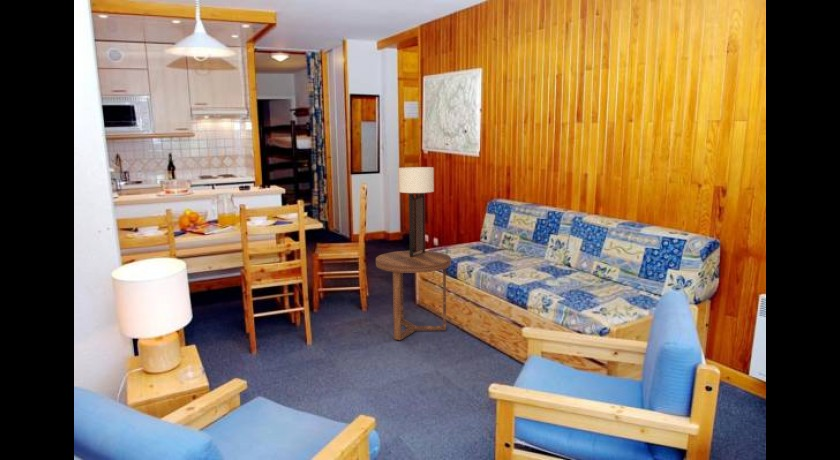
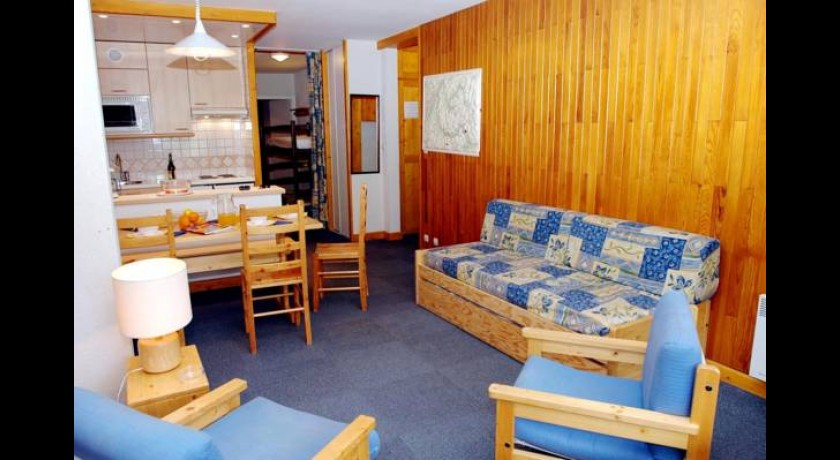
- side table (402, 294)
- wall sconce (416, 211)
